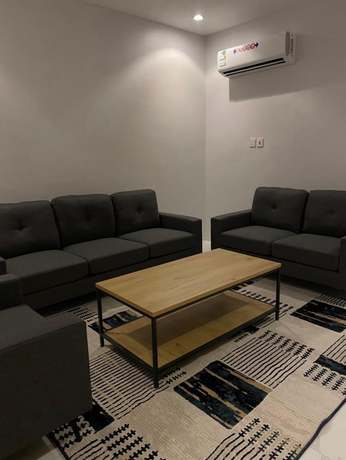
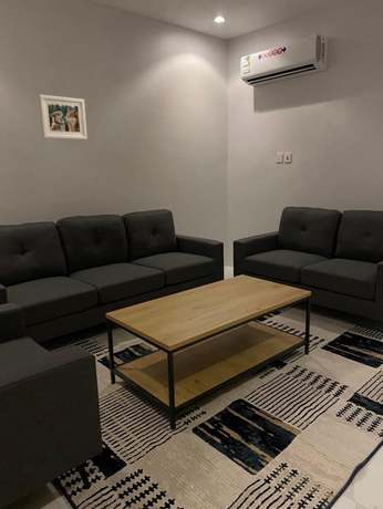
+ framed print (63, 117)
